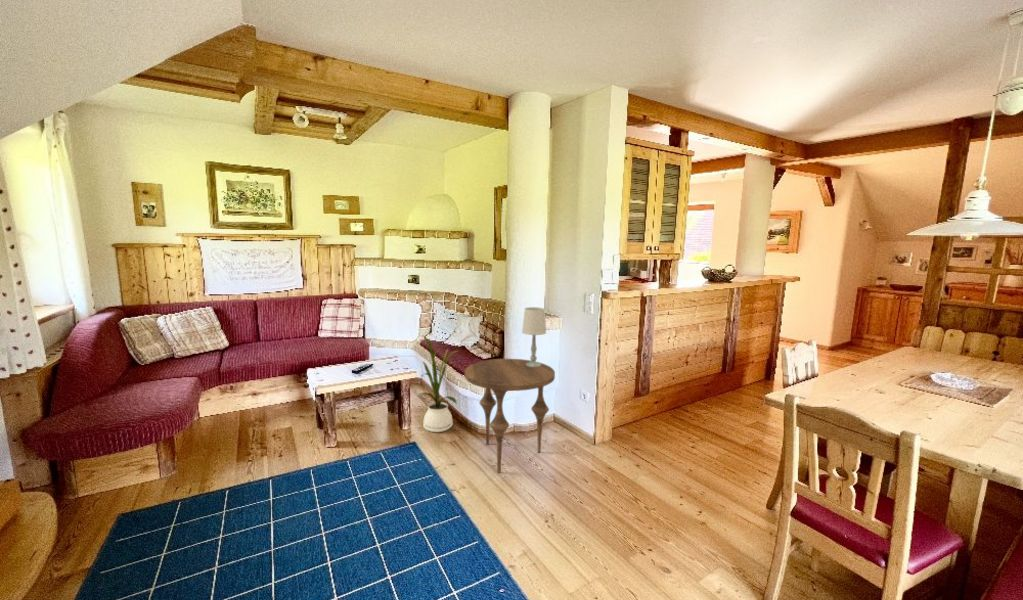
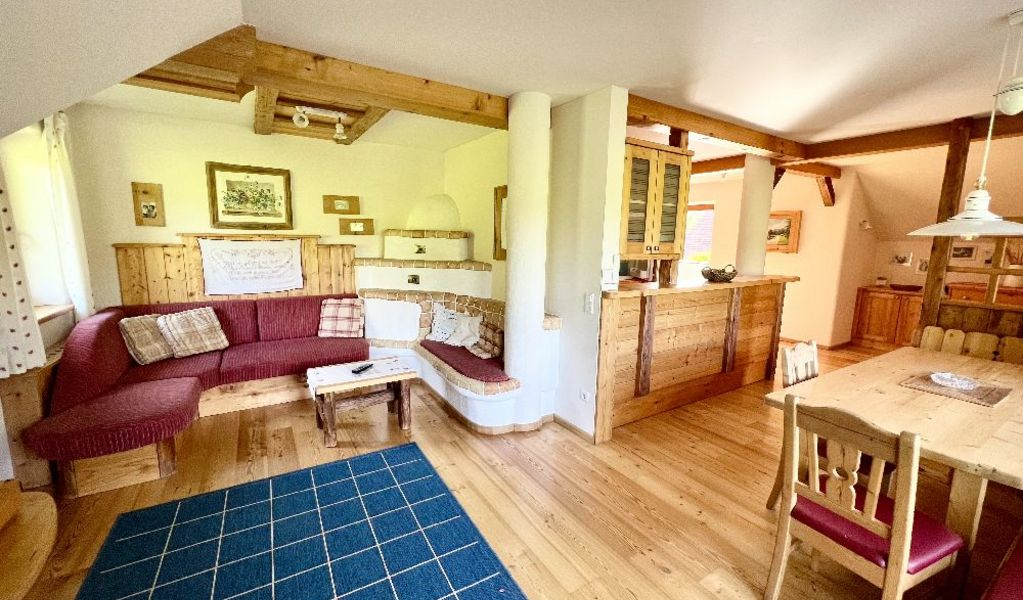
- table lamp (534, 336)
- side table (503, 414)
- house plant (436, 383)
